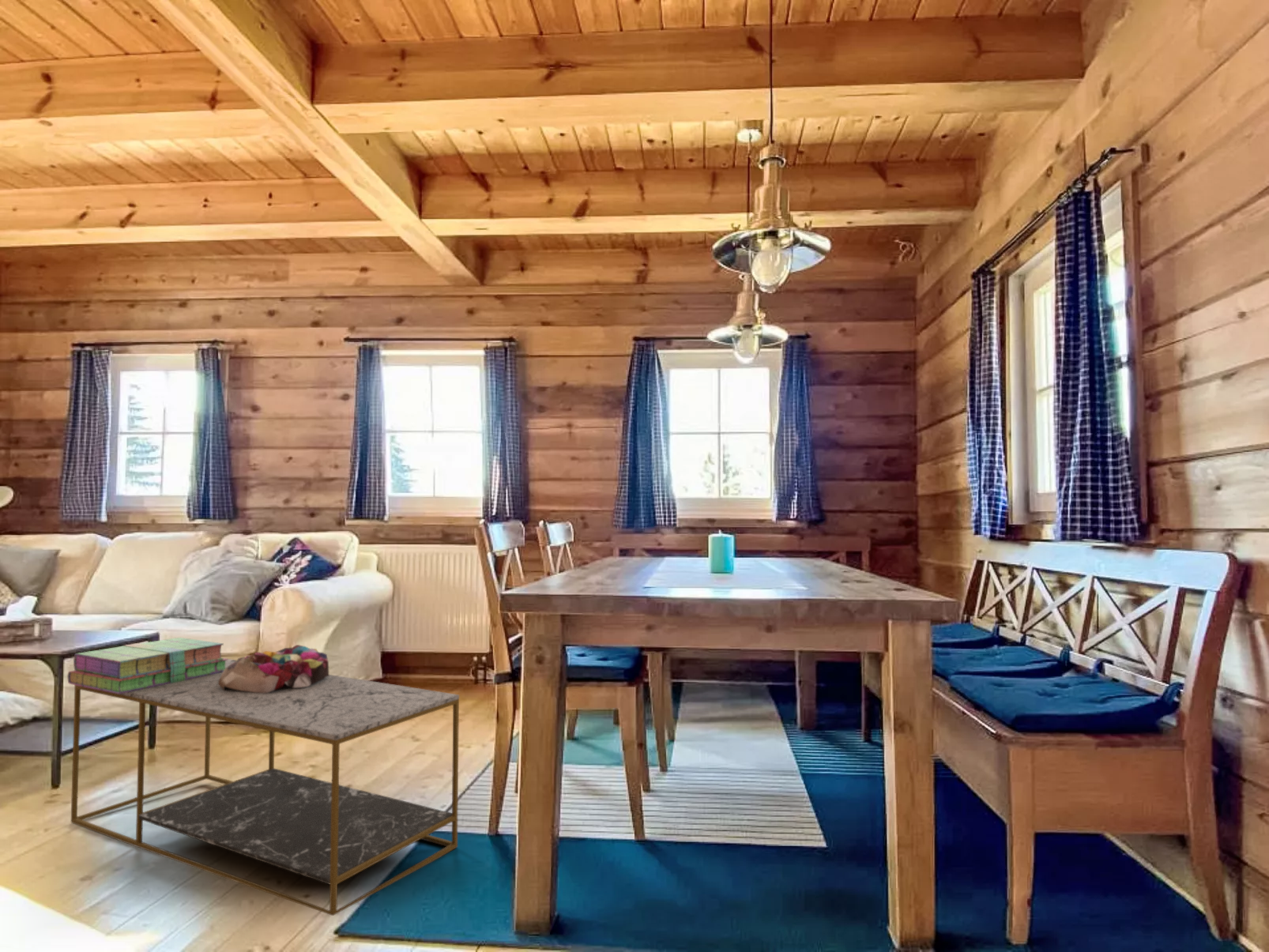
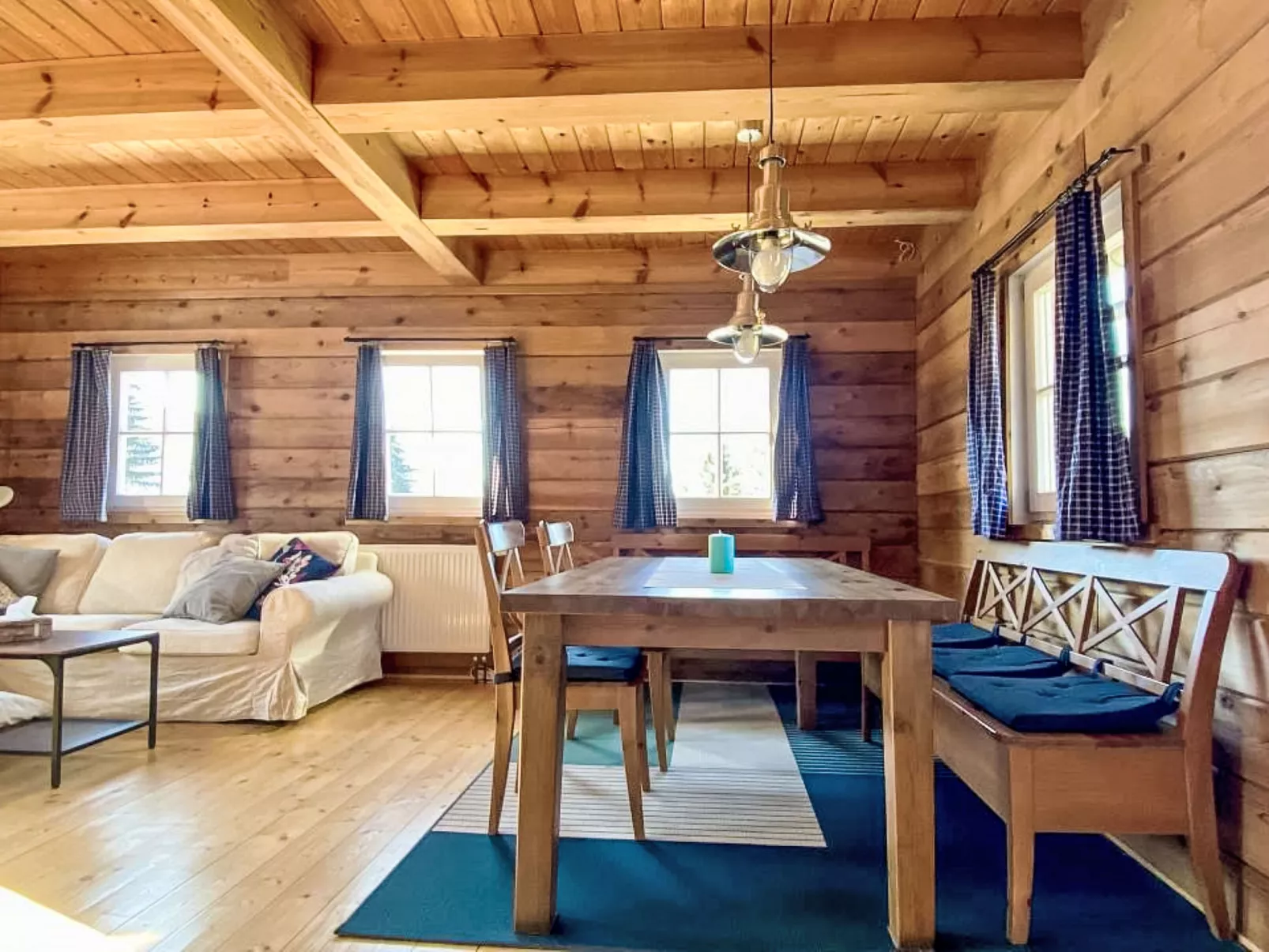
- stack of books (151, 661)
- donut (278, 664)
- coffee table (269, 760)
